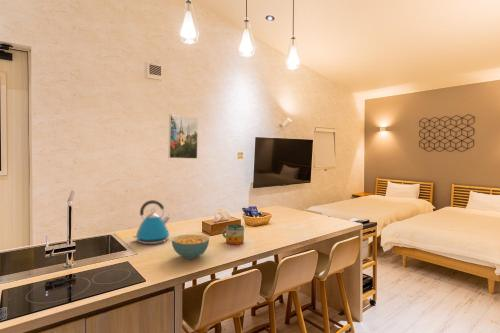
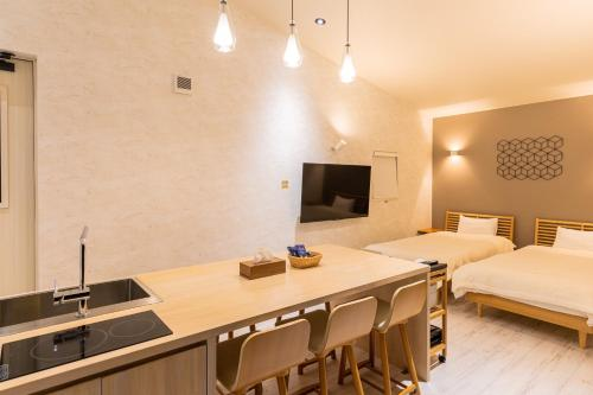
- mug (232, 234)
- cereal bowl (190, 248)
- kettle (151, 220)
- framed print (183, 137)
